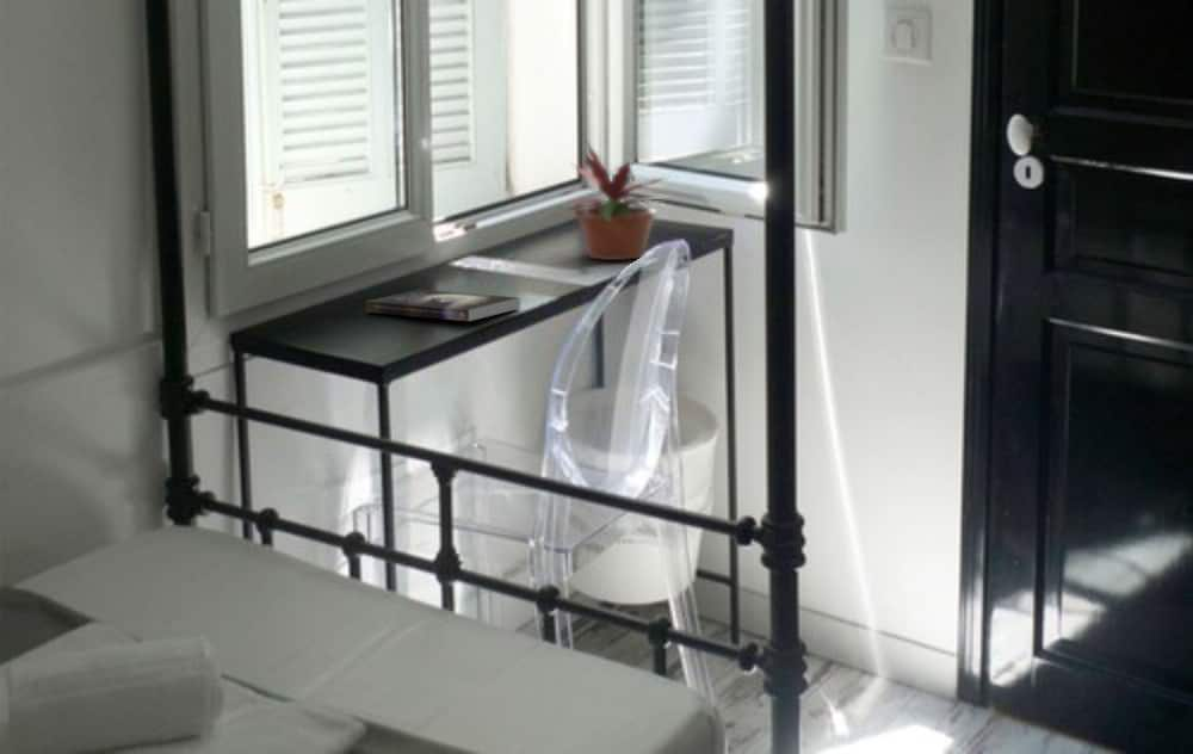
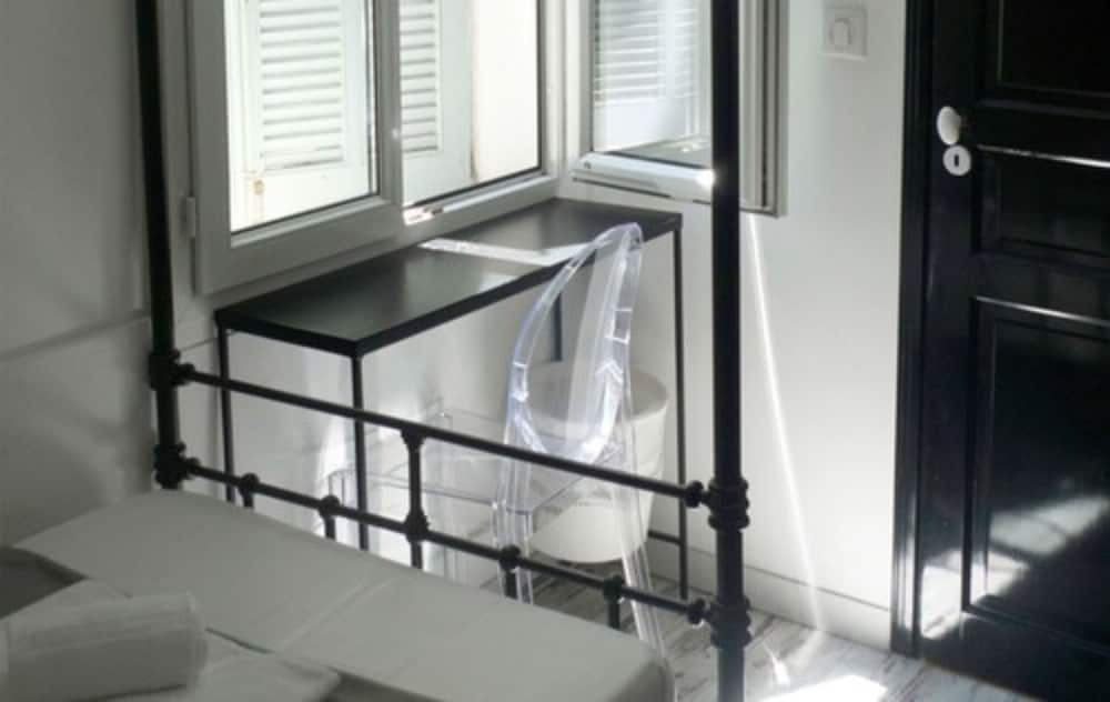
- book (443, 304)
- potted plant (613, 197)
